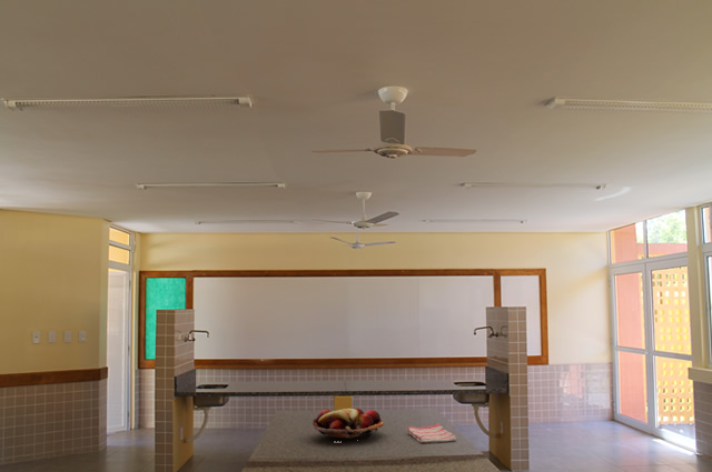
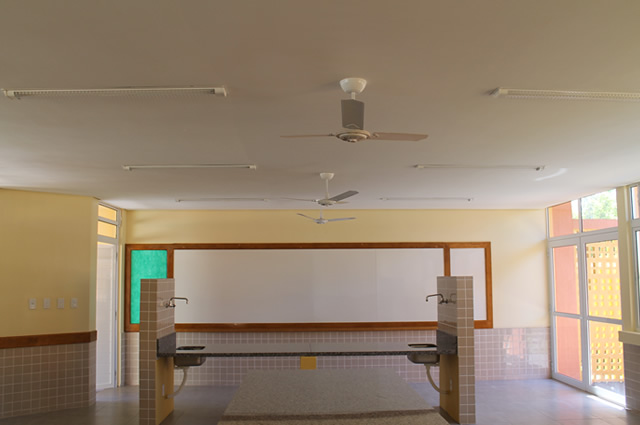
- dish towel (431, 433)
- fruit basket (348, 422)
